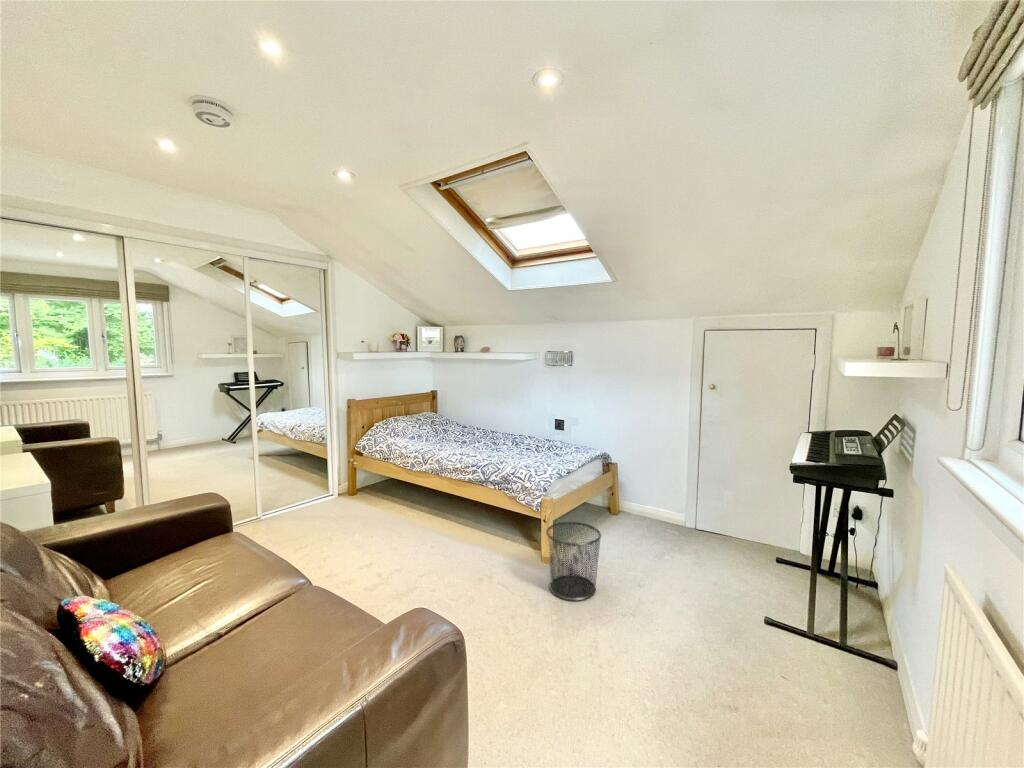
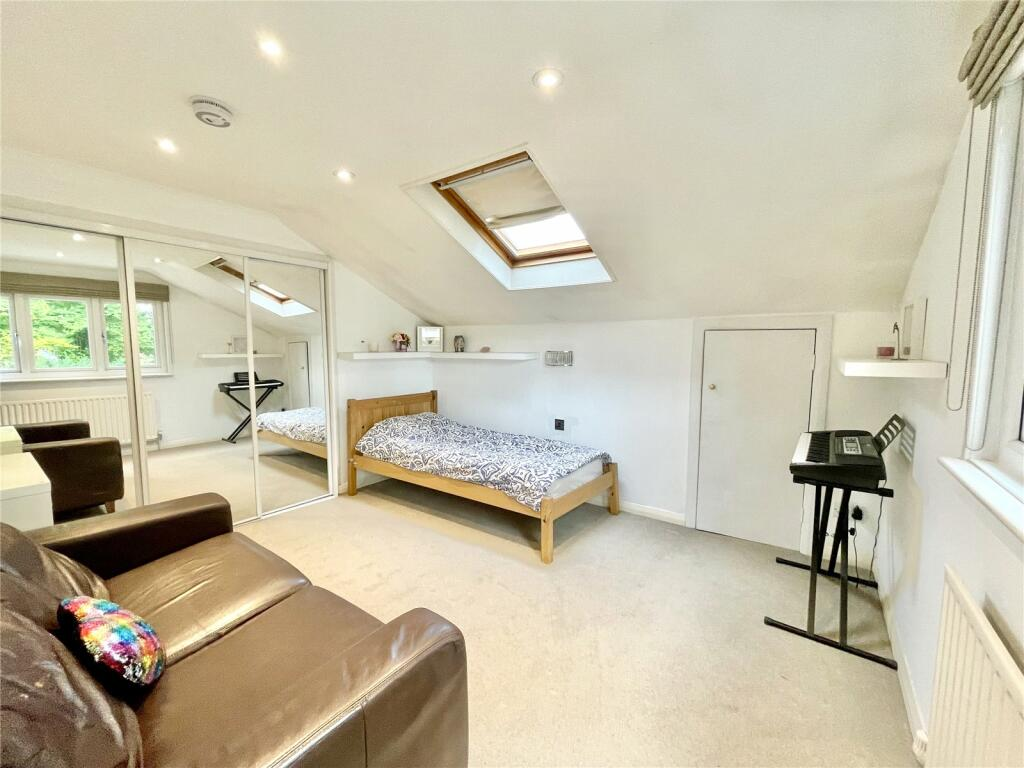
- waste bin (572, 559)
